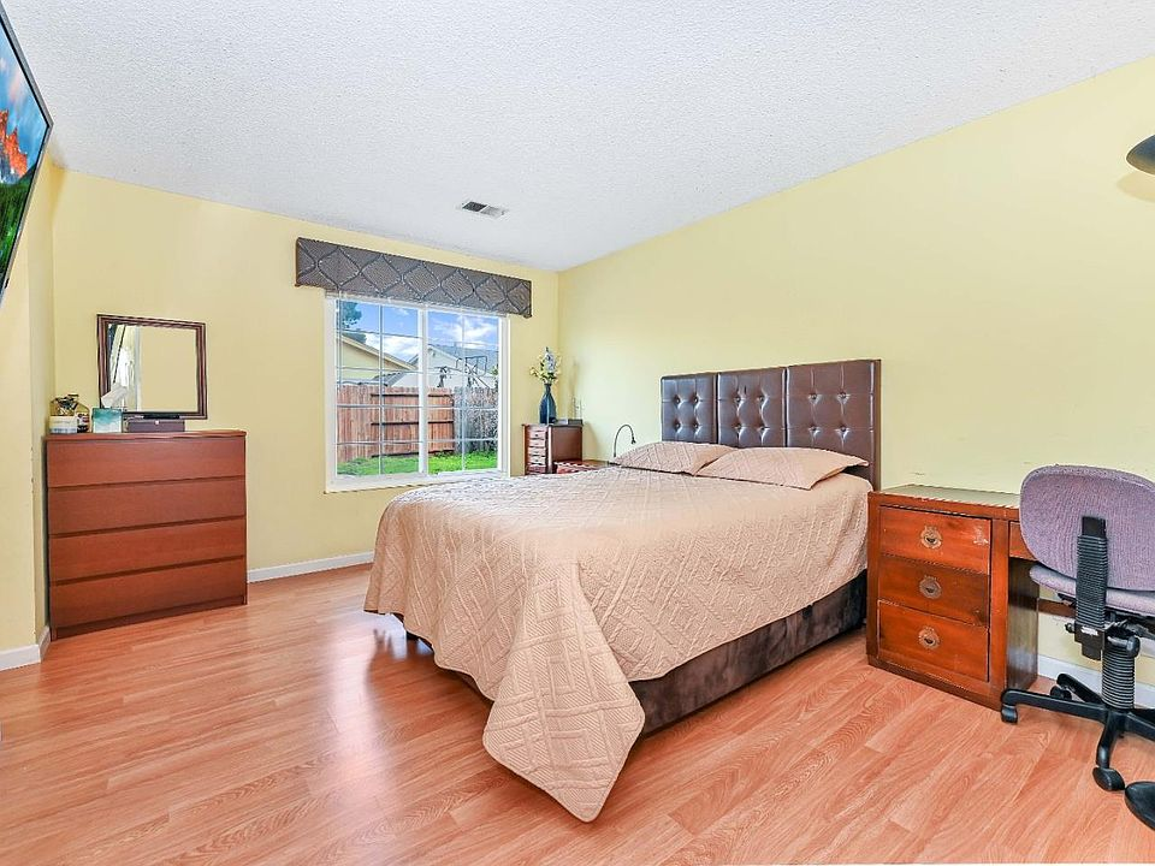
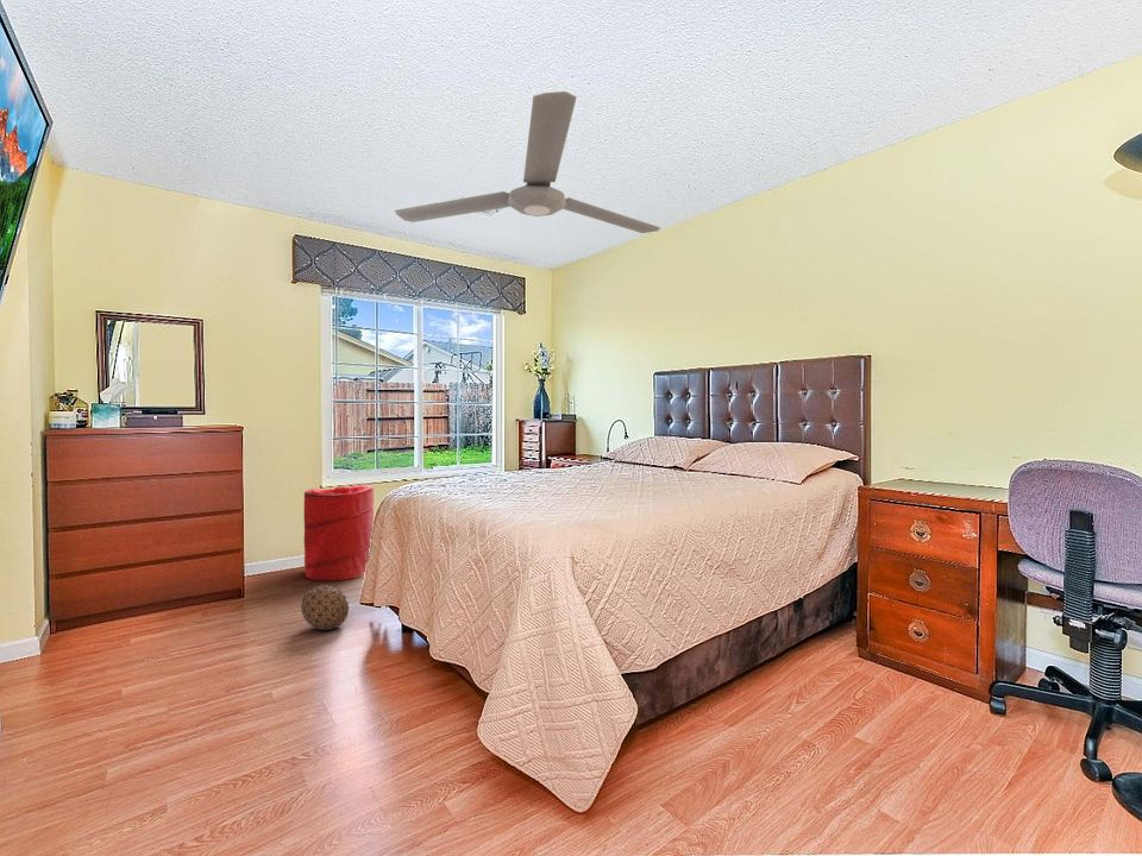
+ ceiling fan (532, 168)
+ laundry hamper (339, 528)
+ decorative ball (325, 606)
